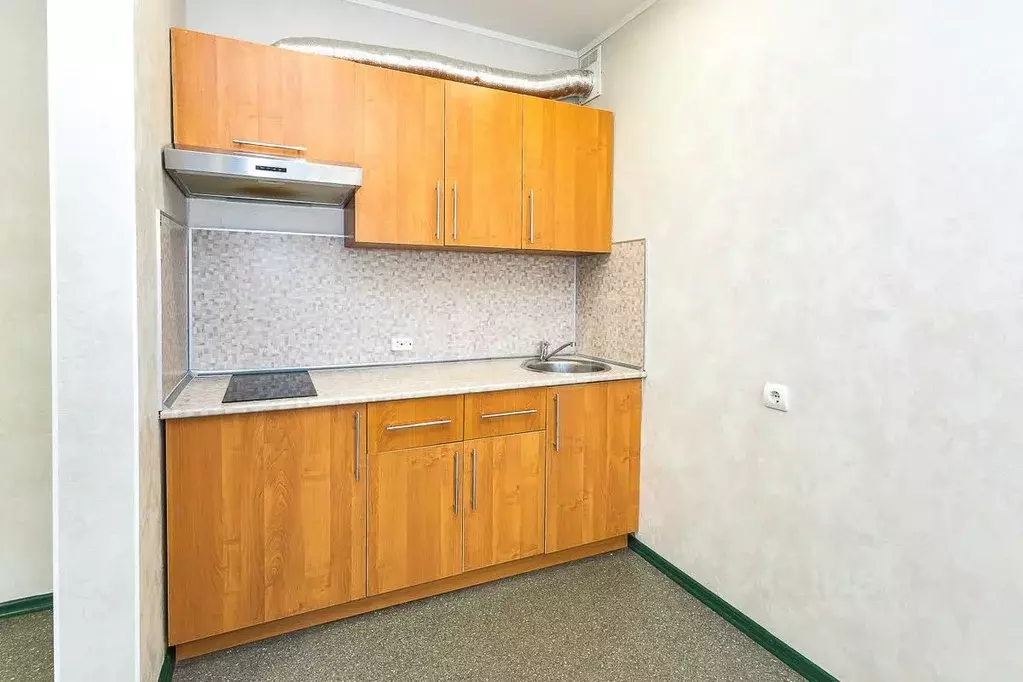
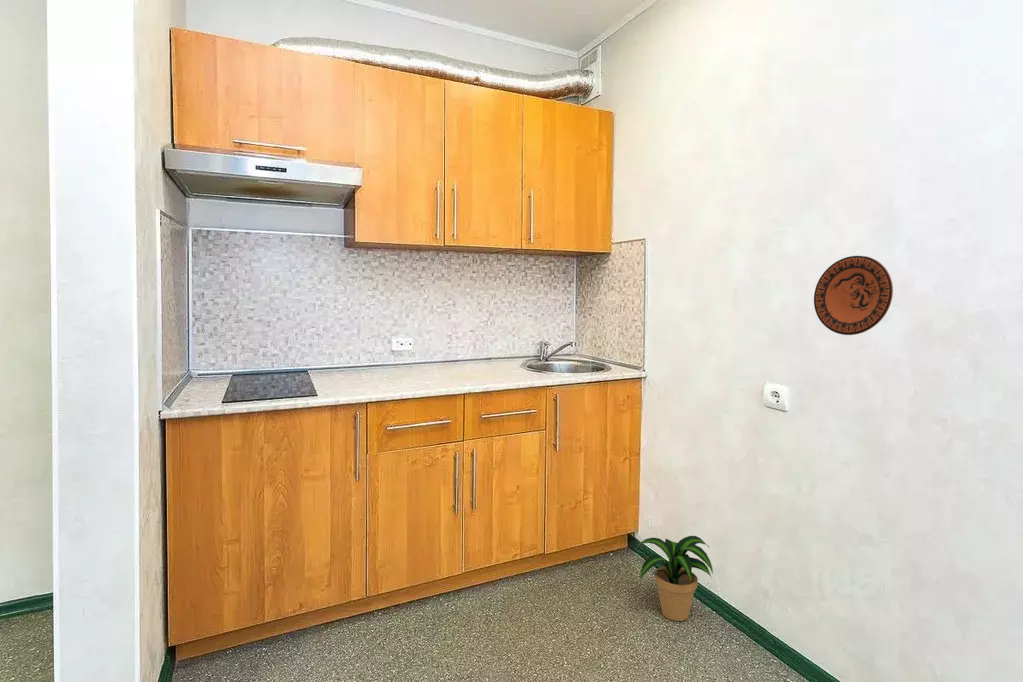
+ decorative plate (851, 295)
+ potted plant (676, 577)
